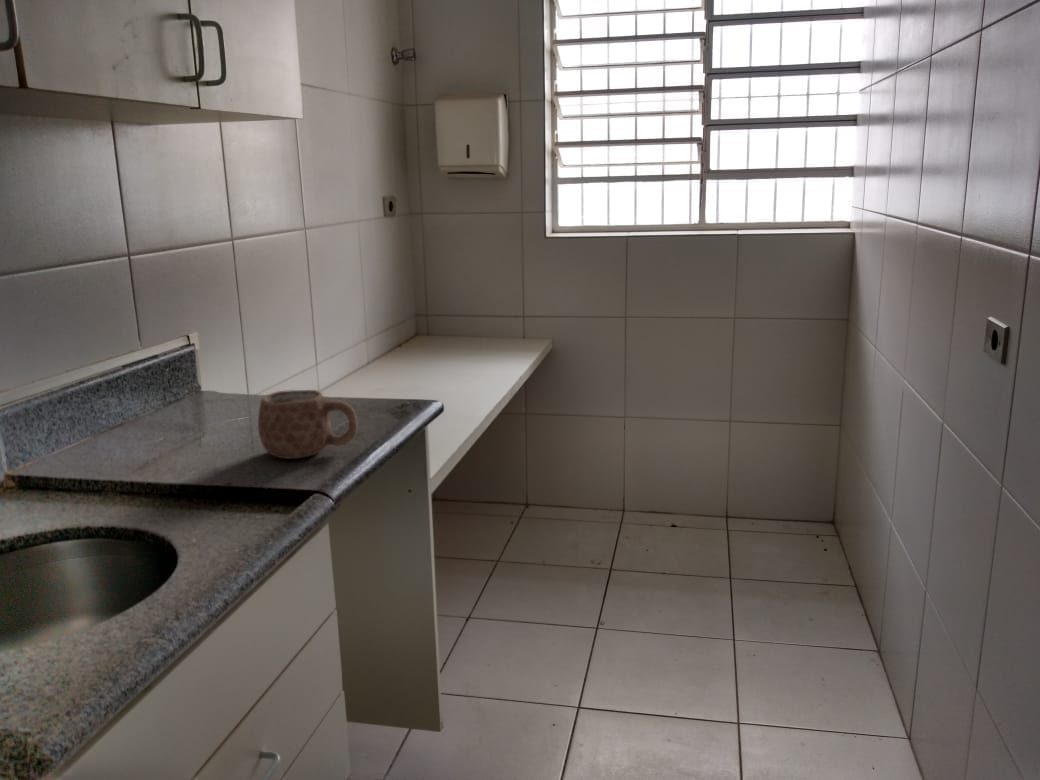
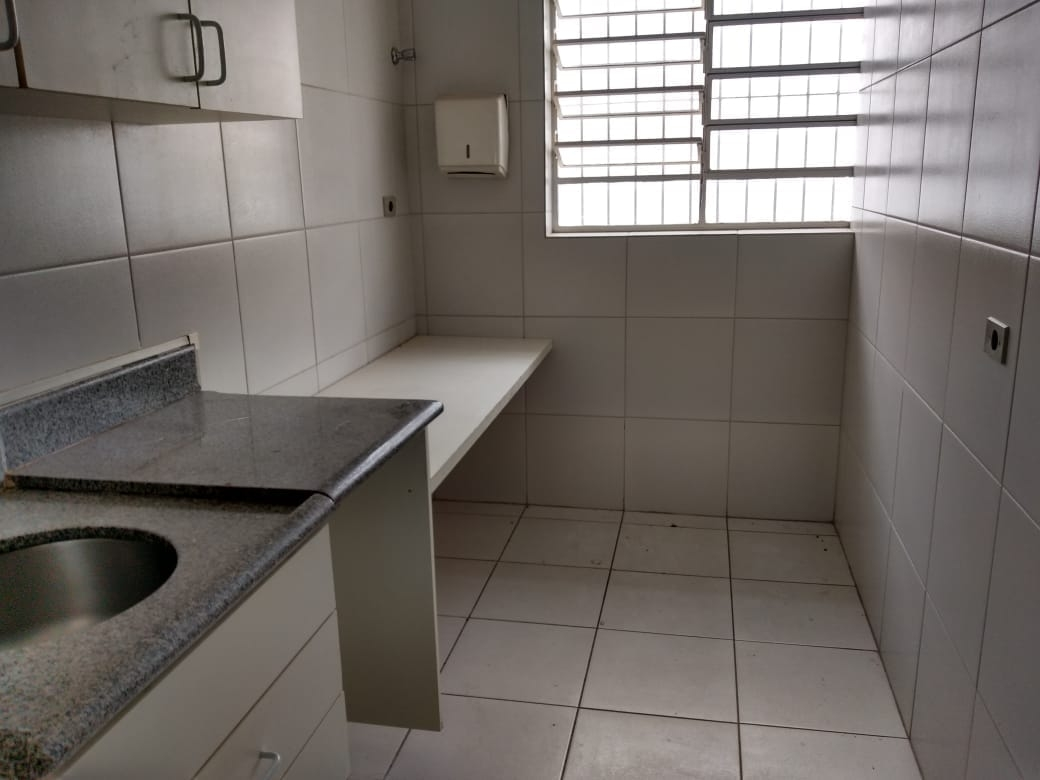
- mug (308, 423)
